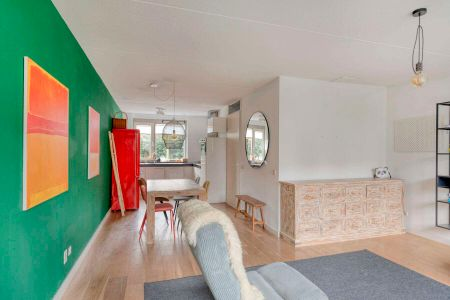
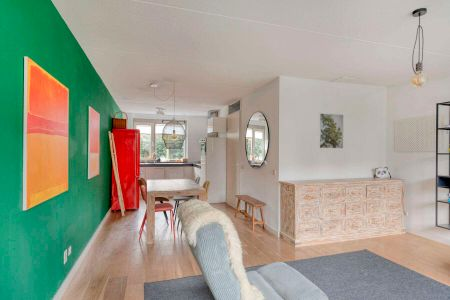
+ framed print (331, 131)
